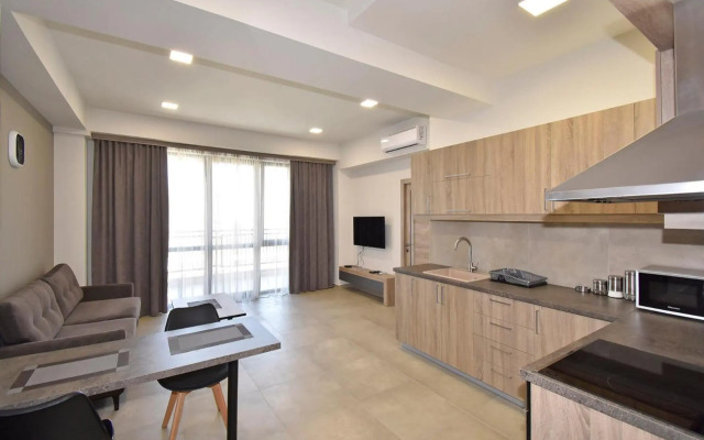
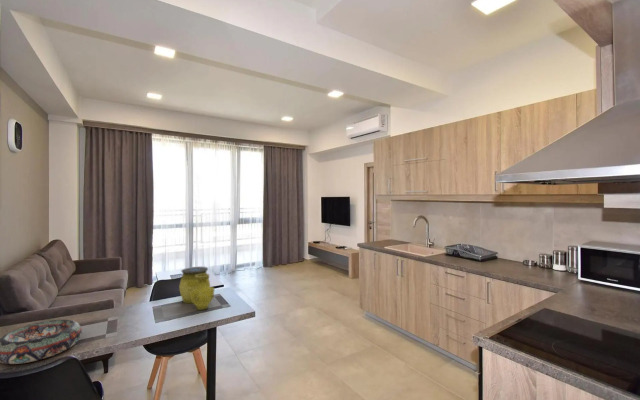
+ decorative vase (198, 287)
+ decorative bowl (40, 340)
